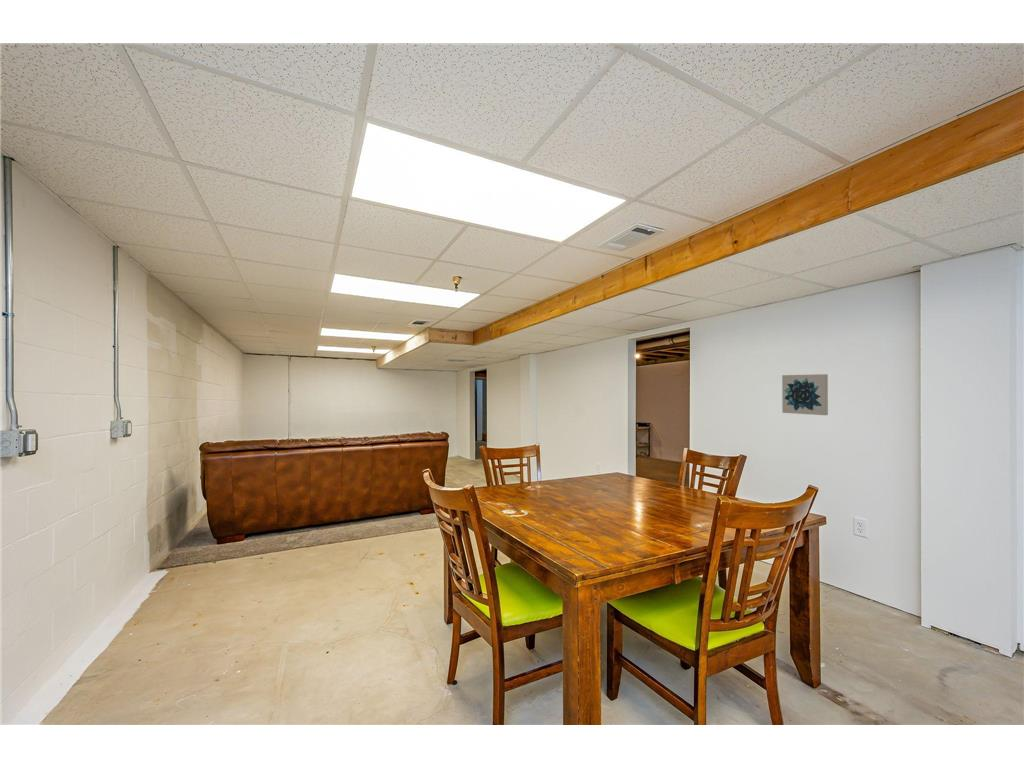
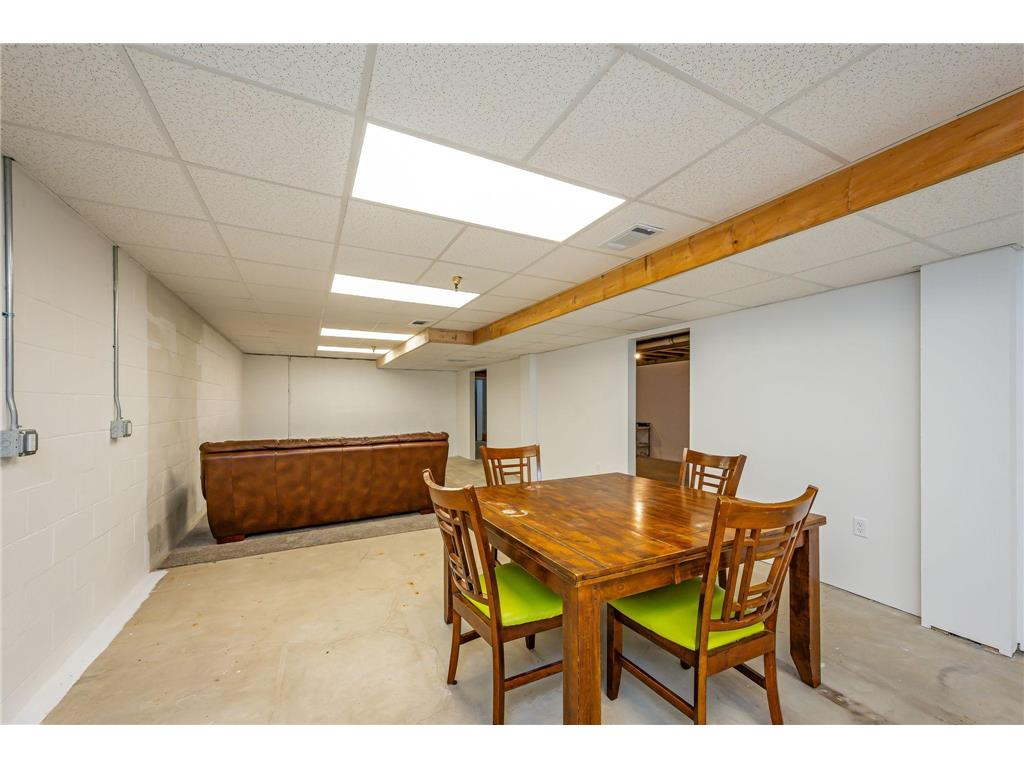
- wall art (804, 394)
